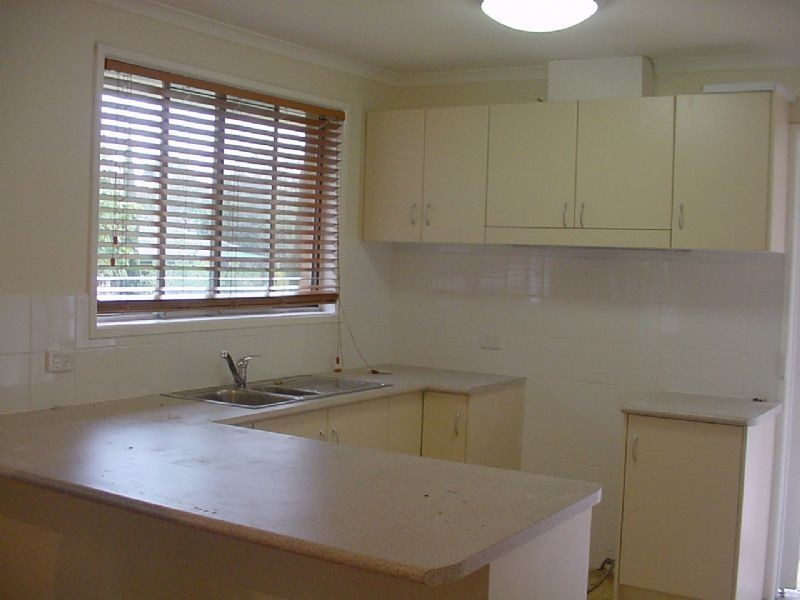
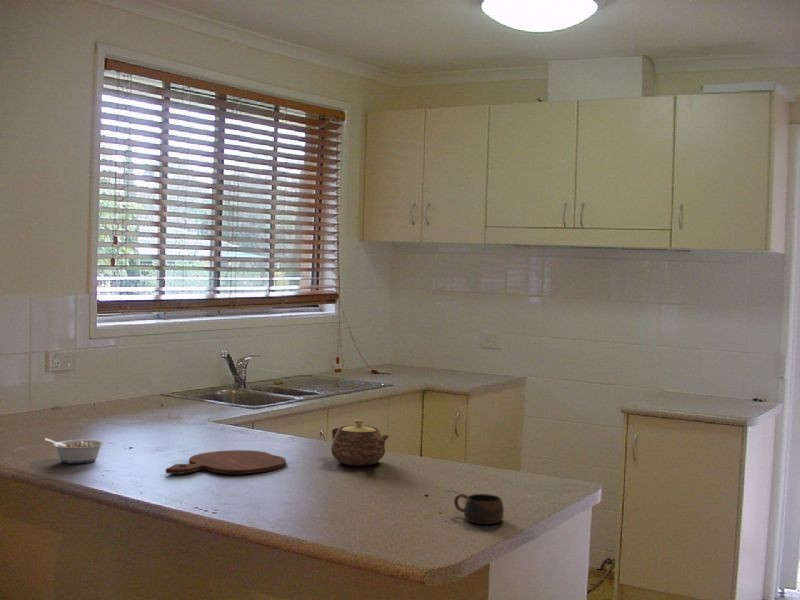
+ cup (478, 507)
+ legume (76, 450)
+ cutting board (222, 463)
+ teapot (360, 441)
